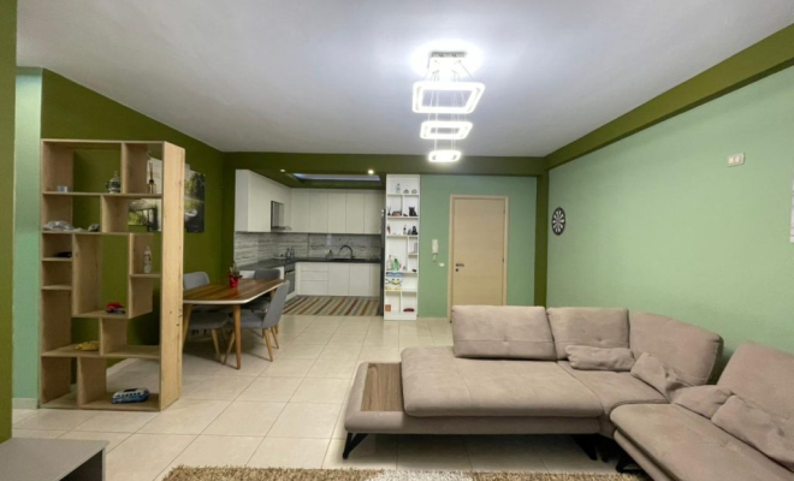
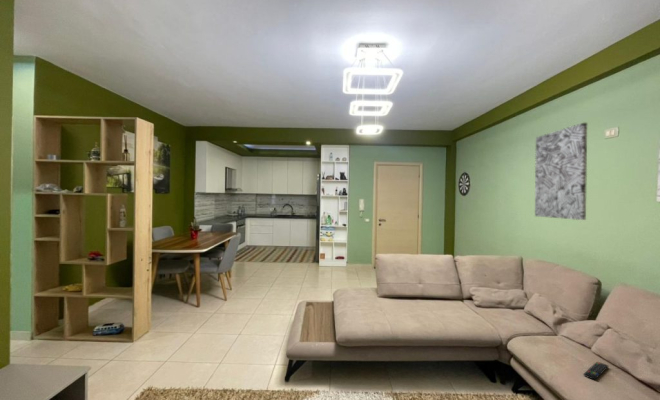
+ remote control (596, 370)
+ wall art (558, 174)
